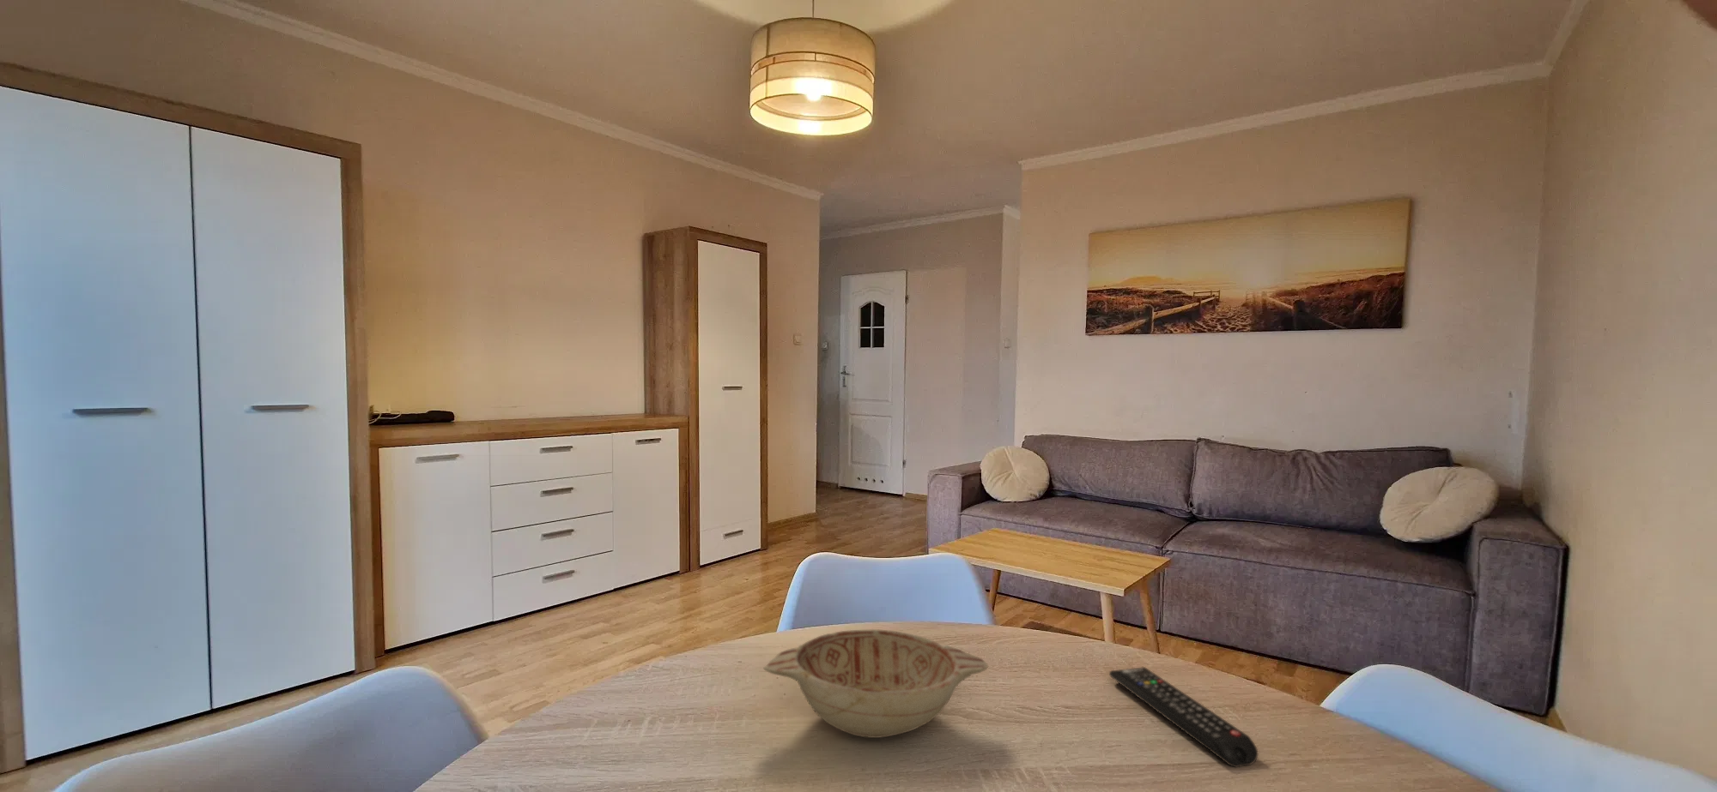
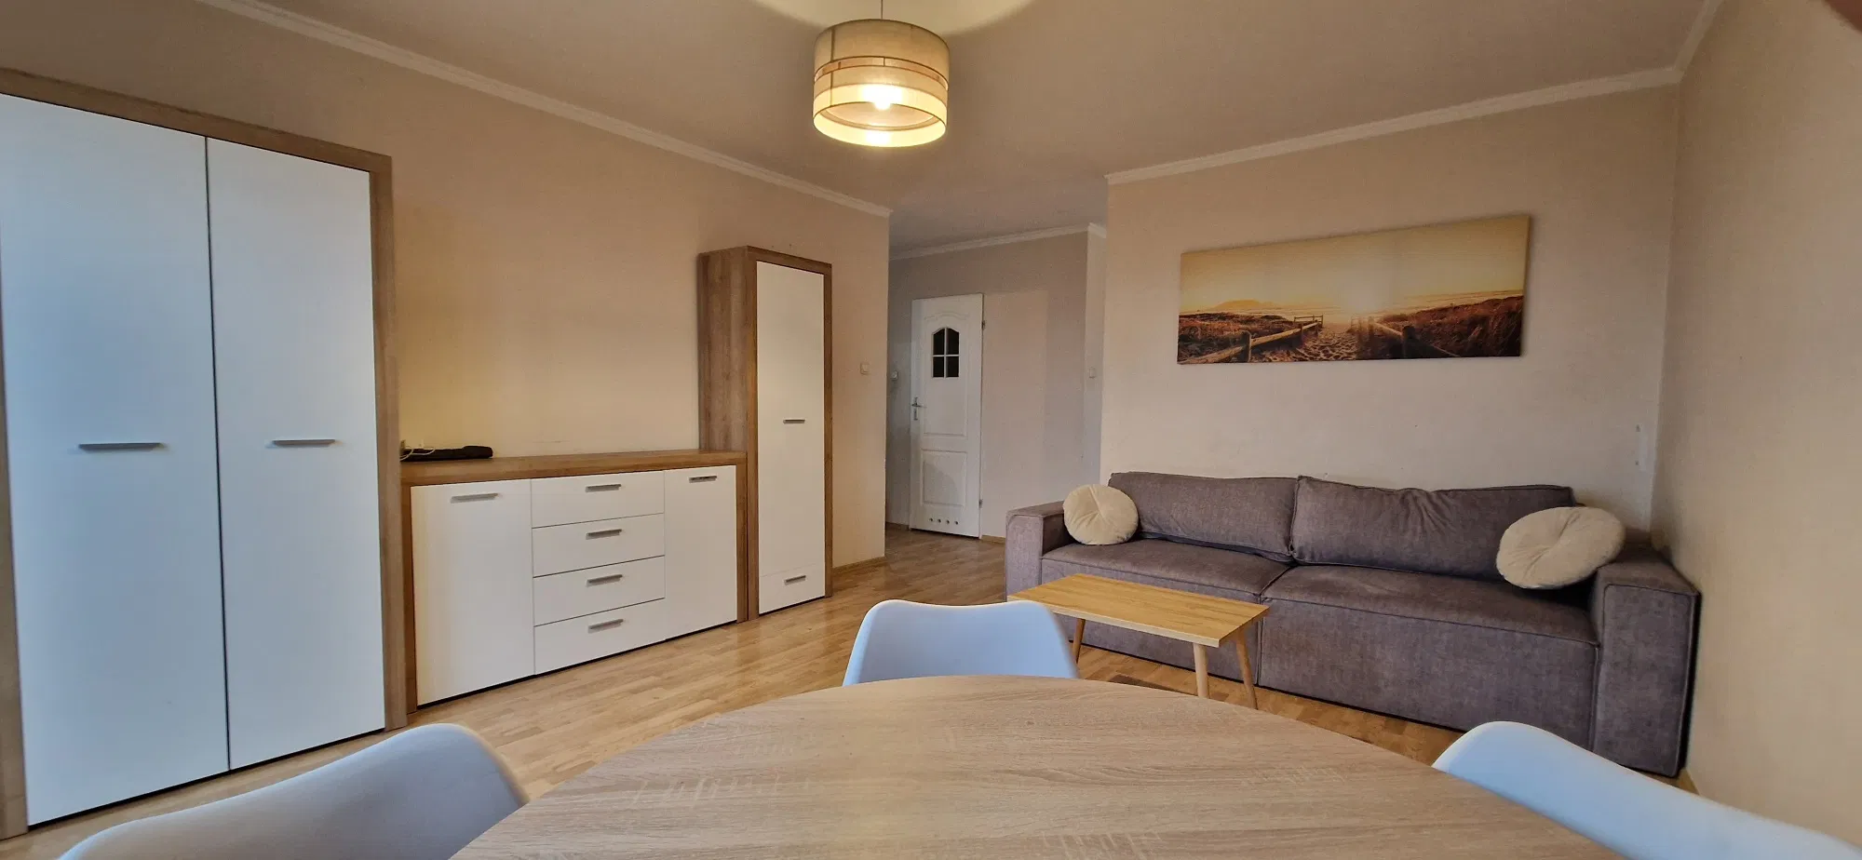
- remote control (1175, 707)
- decorative bowl (876, 686)
